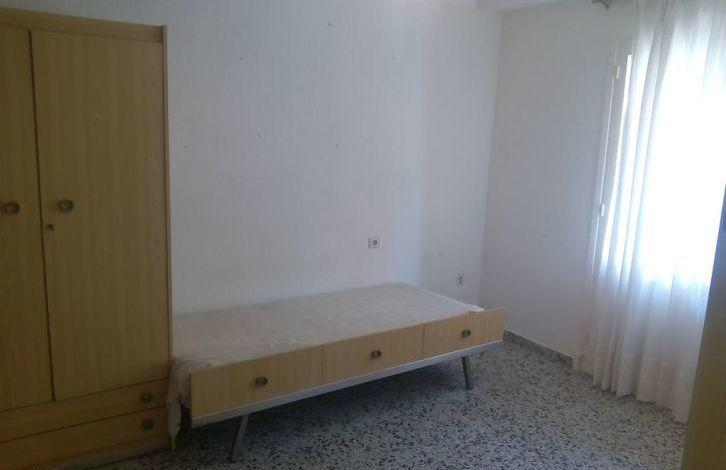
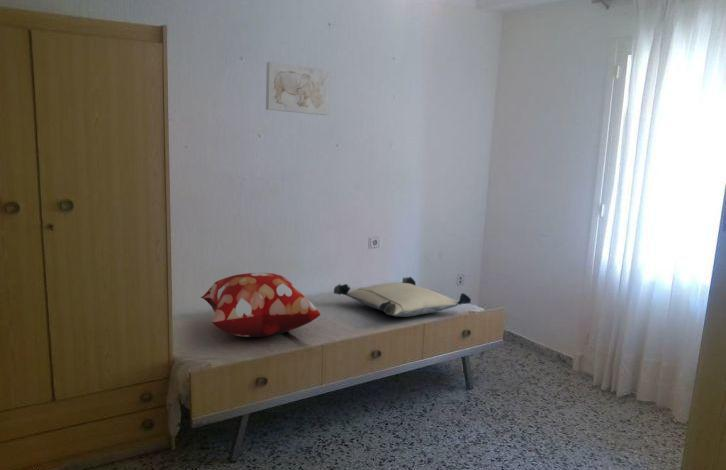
+ decorative pillow (257, 305)
+ wall art (298, 89)
+ pillow (401, 298)
